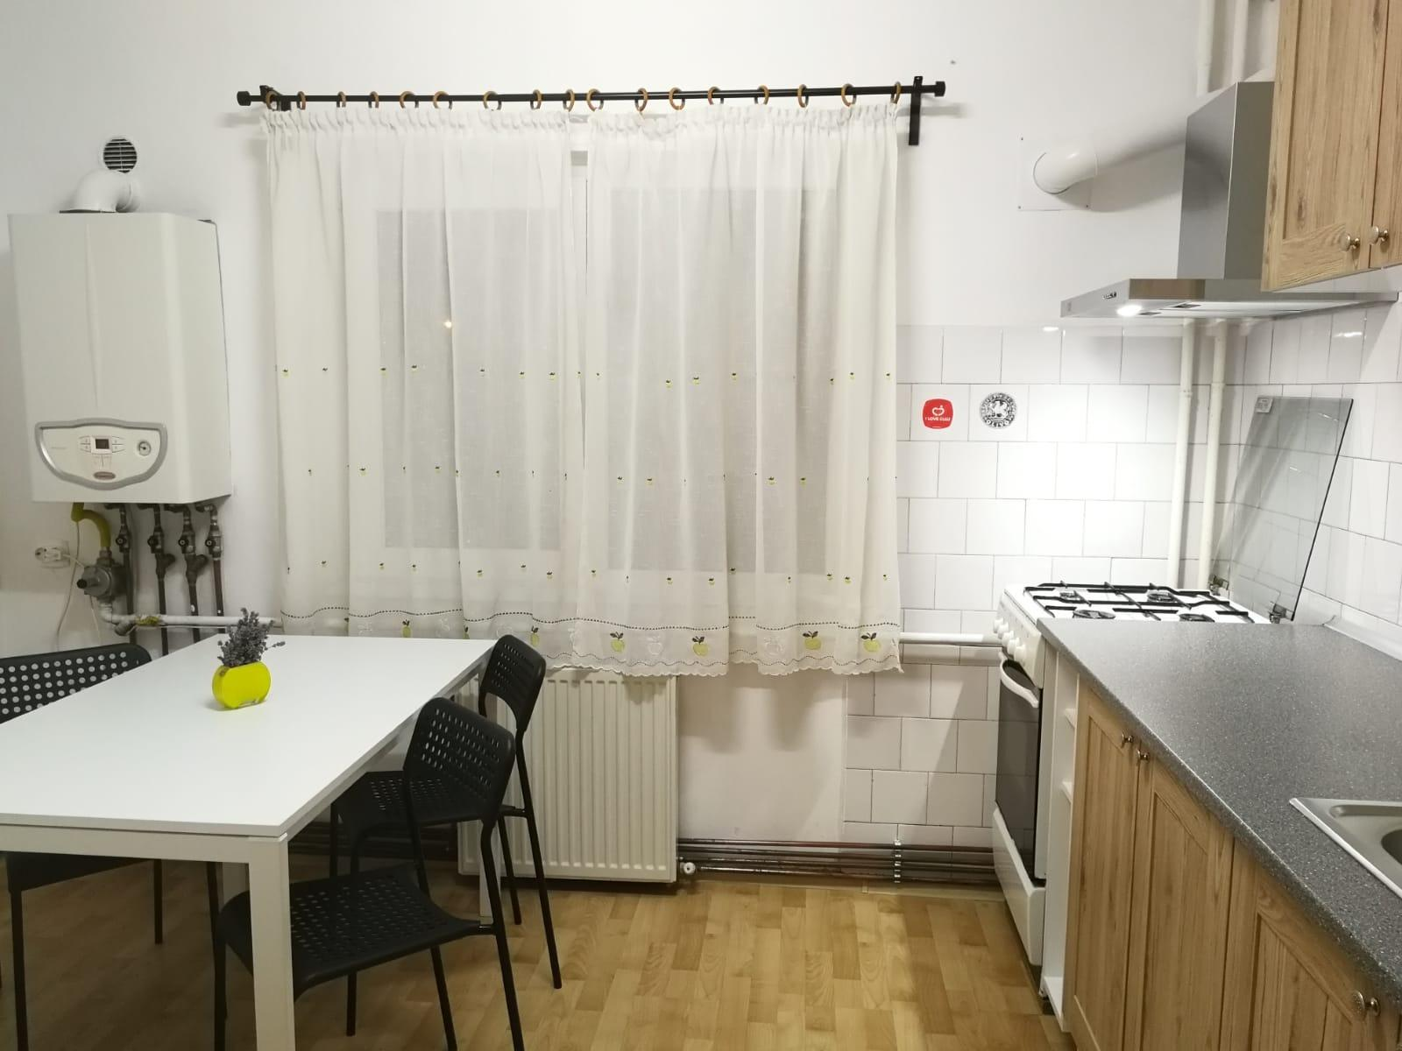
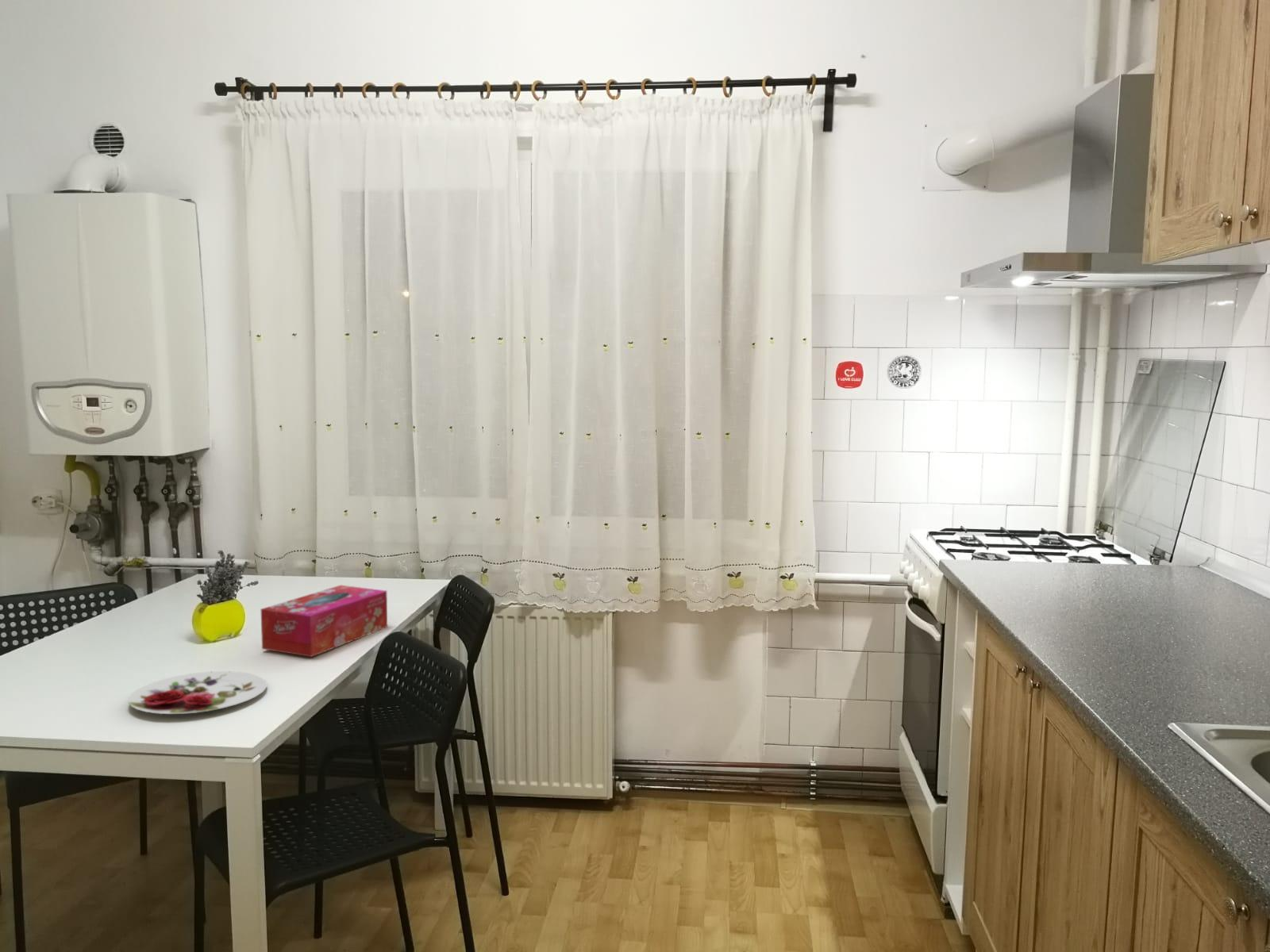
+ plate (199, 690)
+ tissue box (326, 618)
